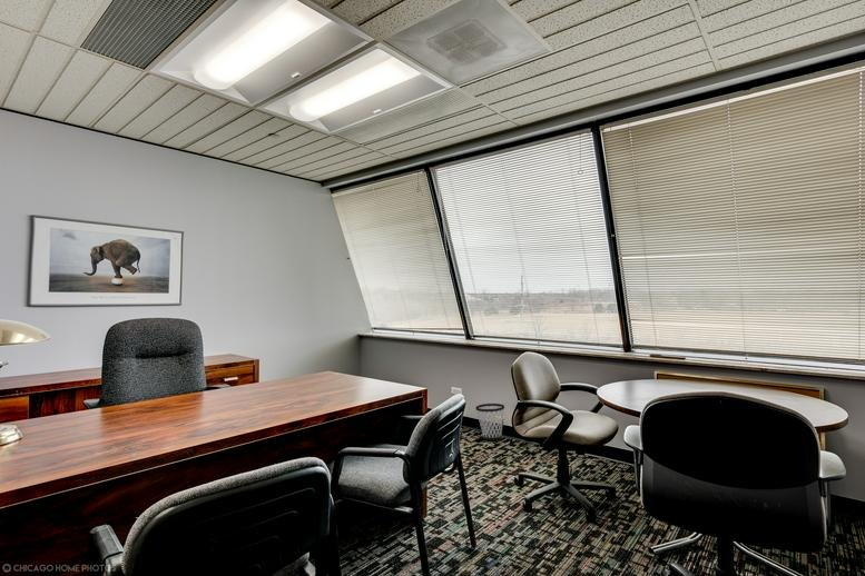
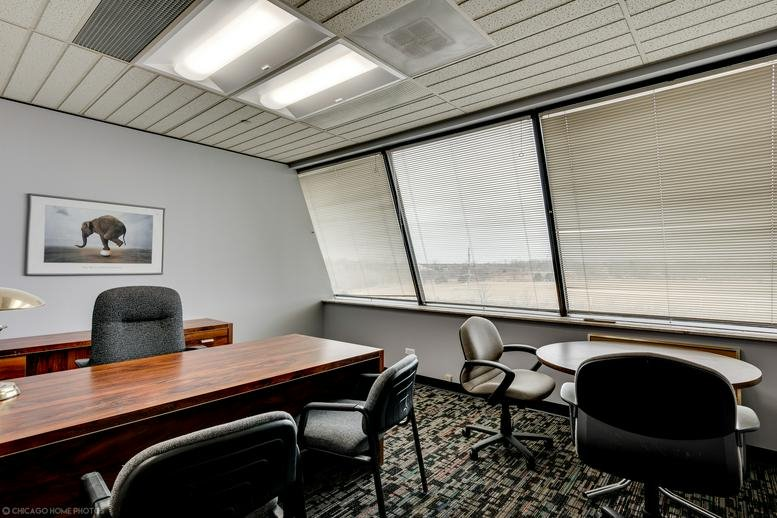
- wastebasket (491, 421)
